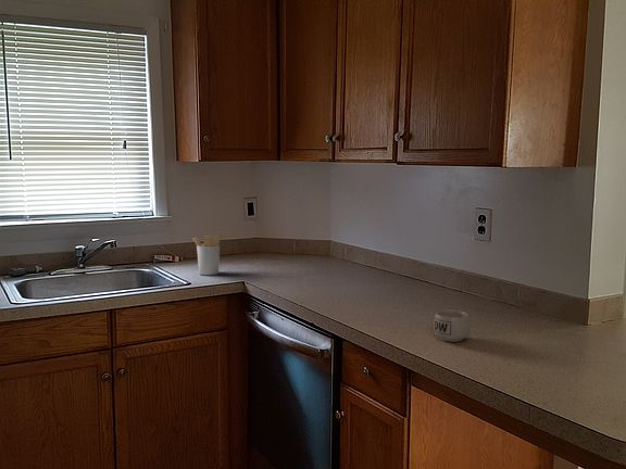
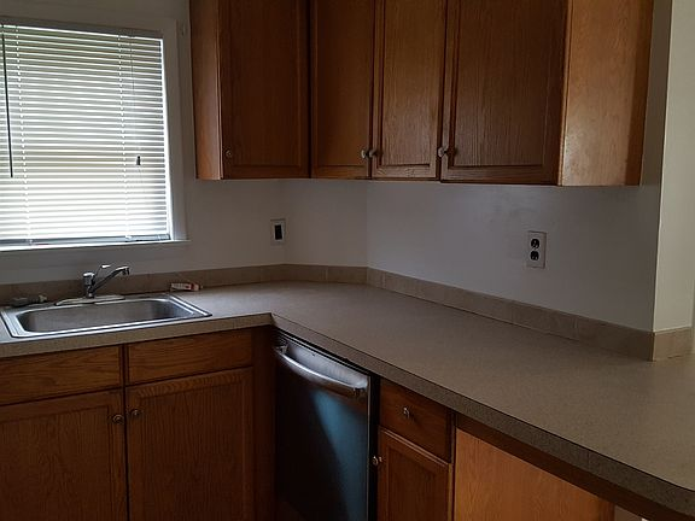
- mug (453, 325)
- utensil holder (210, 253)
